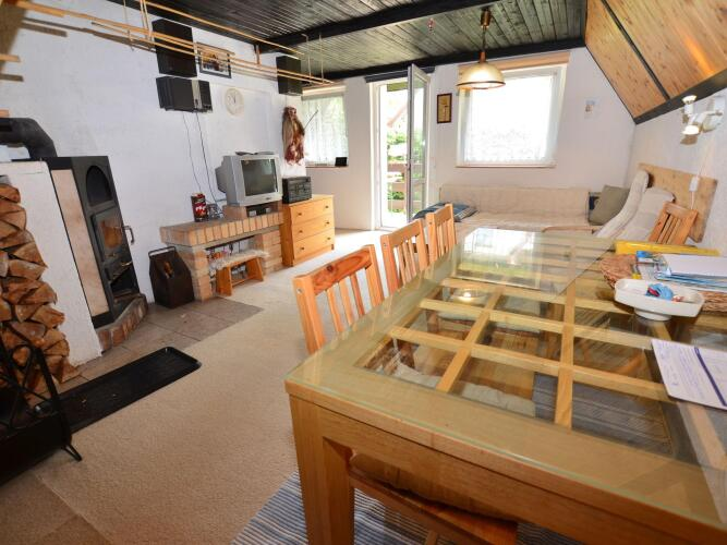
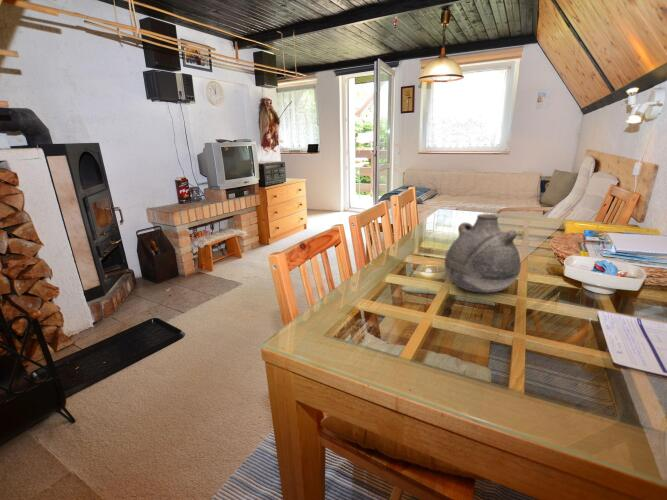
+ vase (482, 252)
